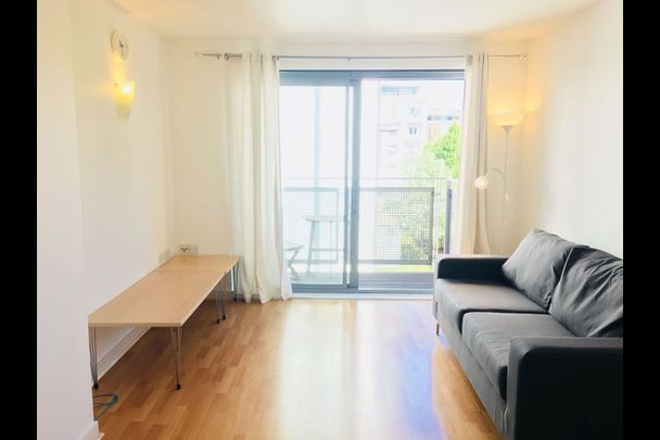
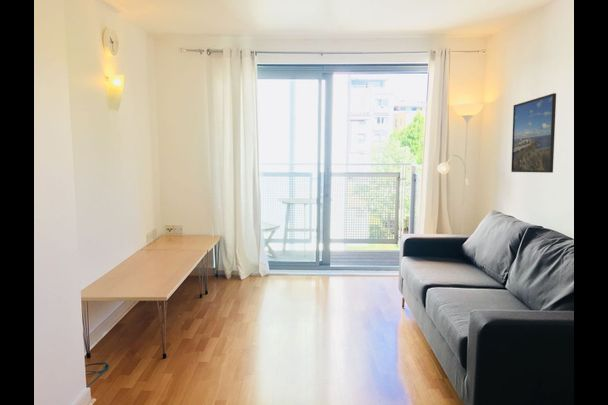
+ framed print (531, 136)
